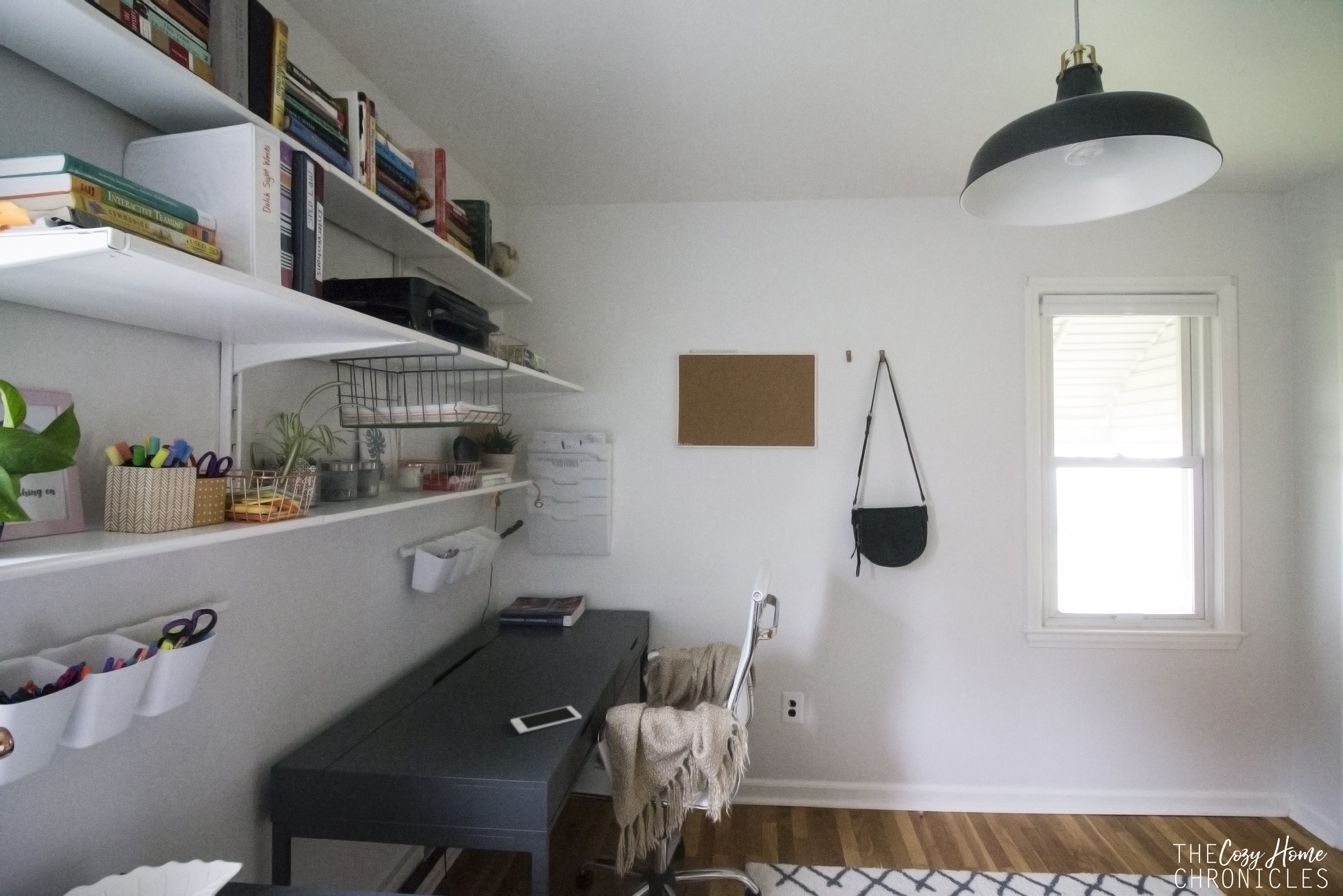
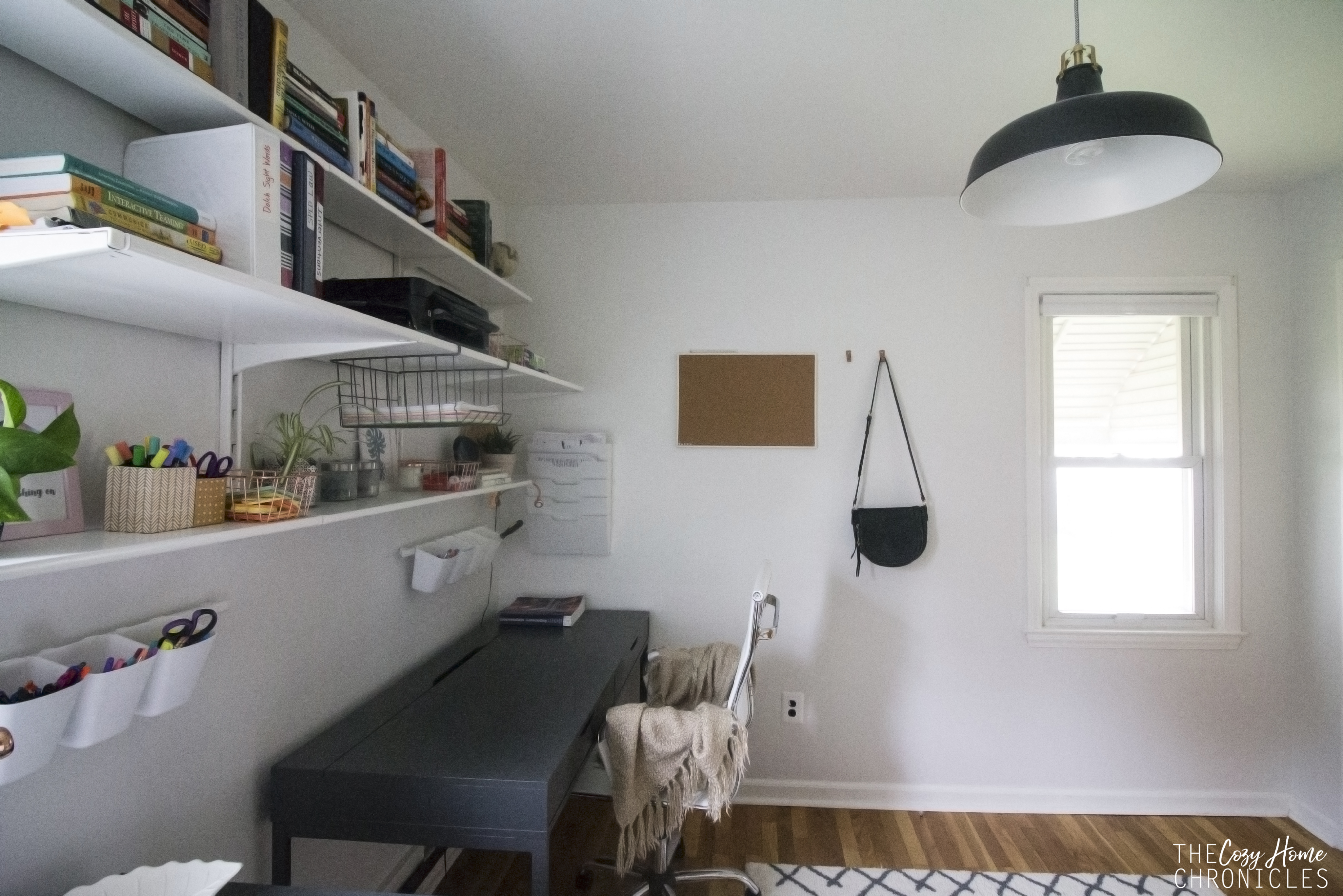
- cell phone (546, 719)
